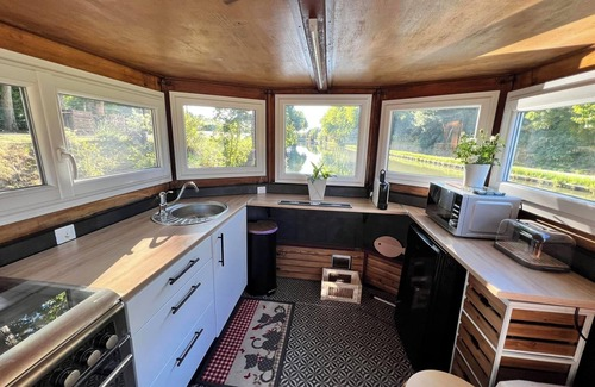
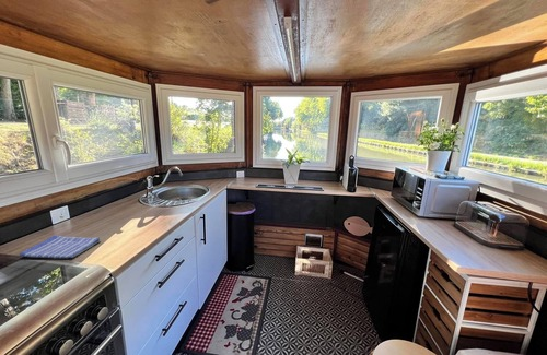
+ dish towel (62, 246)
